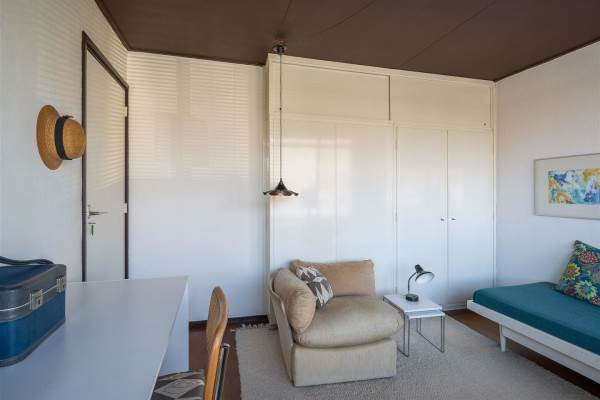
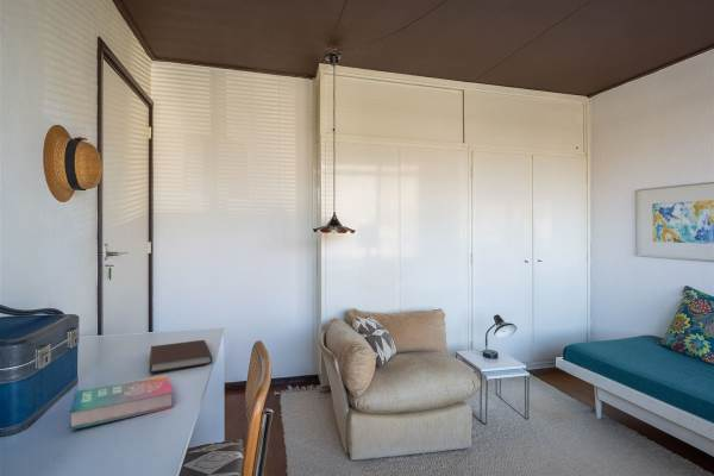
+ book (124, 399)
+ notebook (180, 353)
